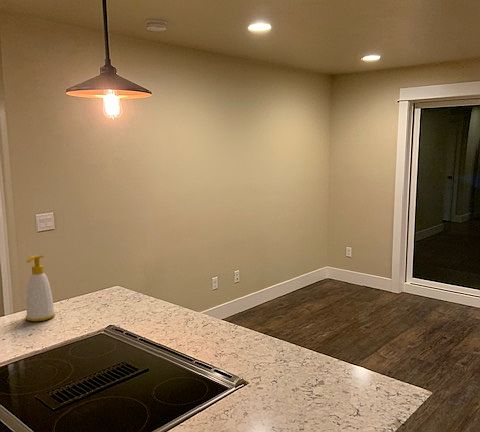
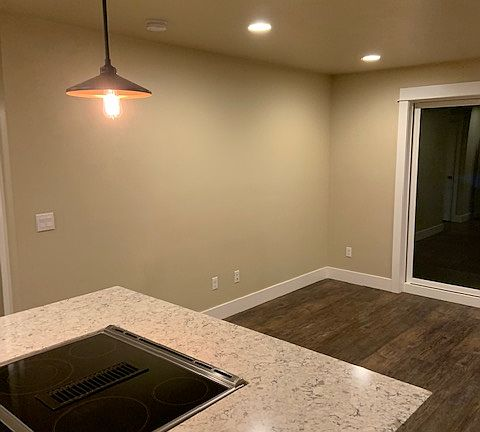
- soap bottle (38, 286)
